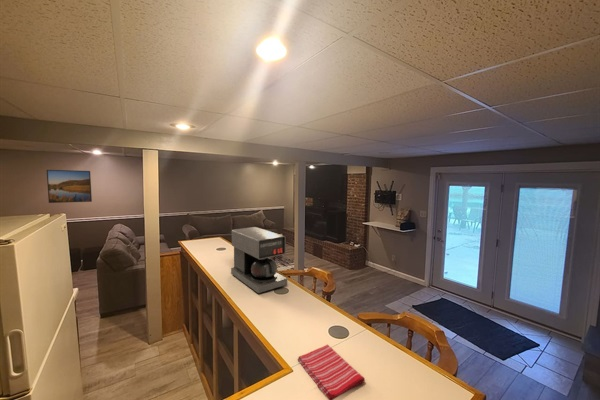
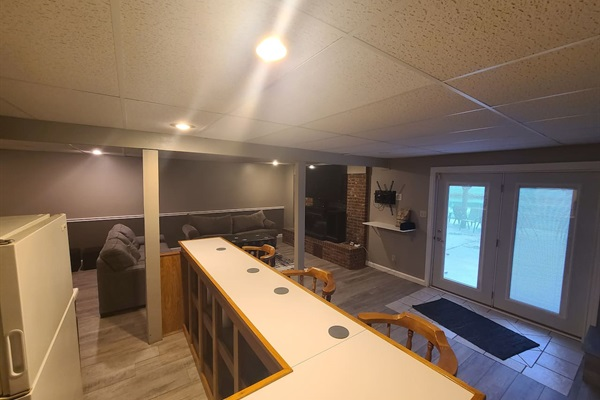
- coffee maker (257, 256)
- dish towel (329, 368)
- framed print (70, 186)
